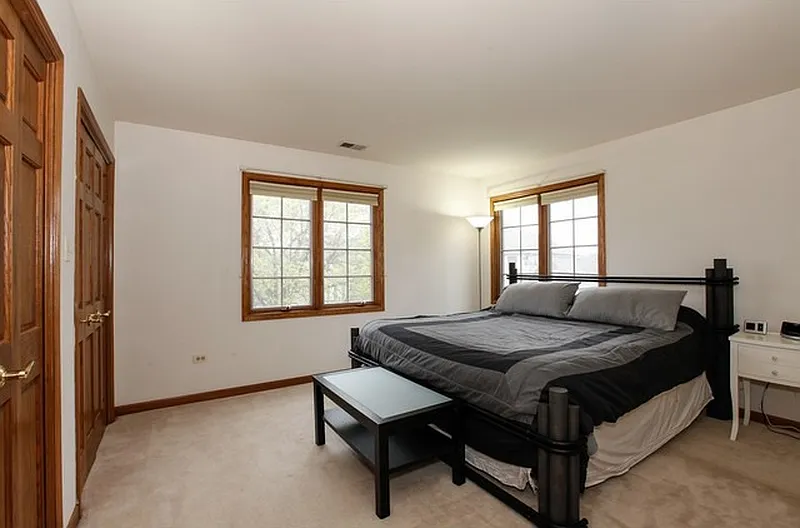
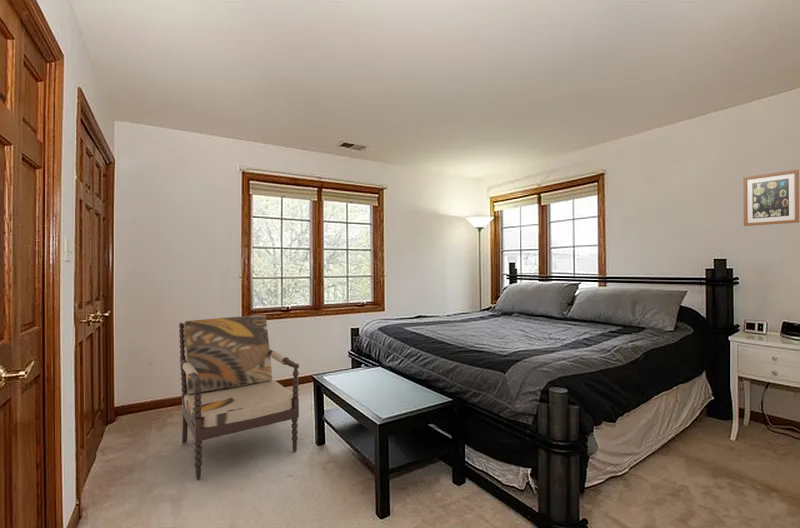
+ wall art (770, 199)
+ armchair (236, 382)
